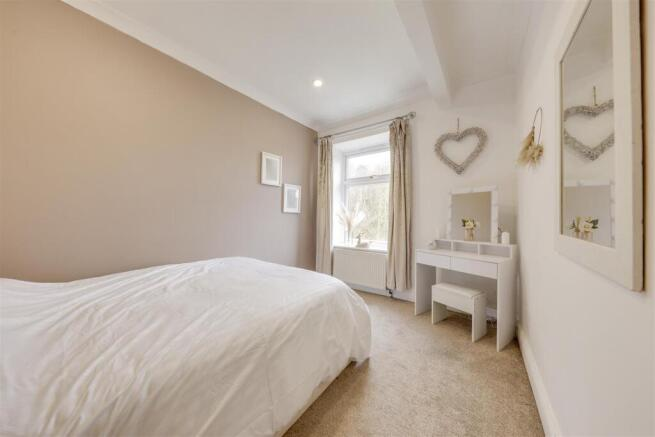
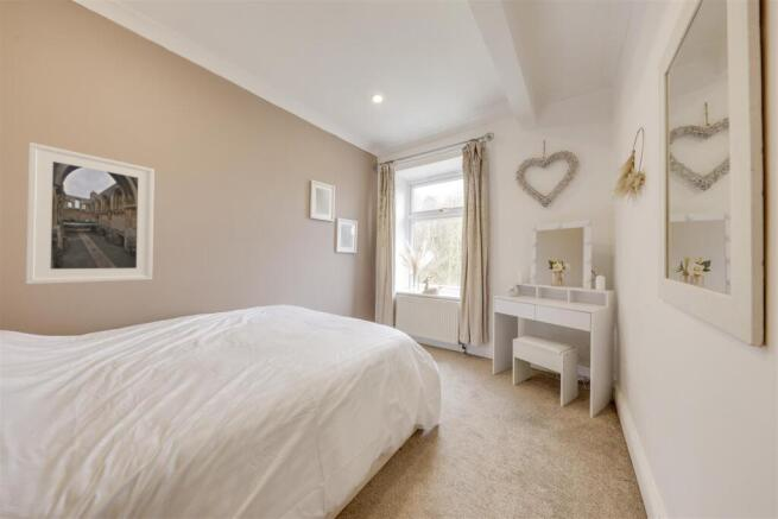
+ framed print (97, 219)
